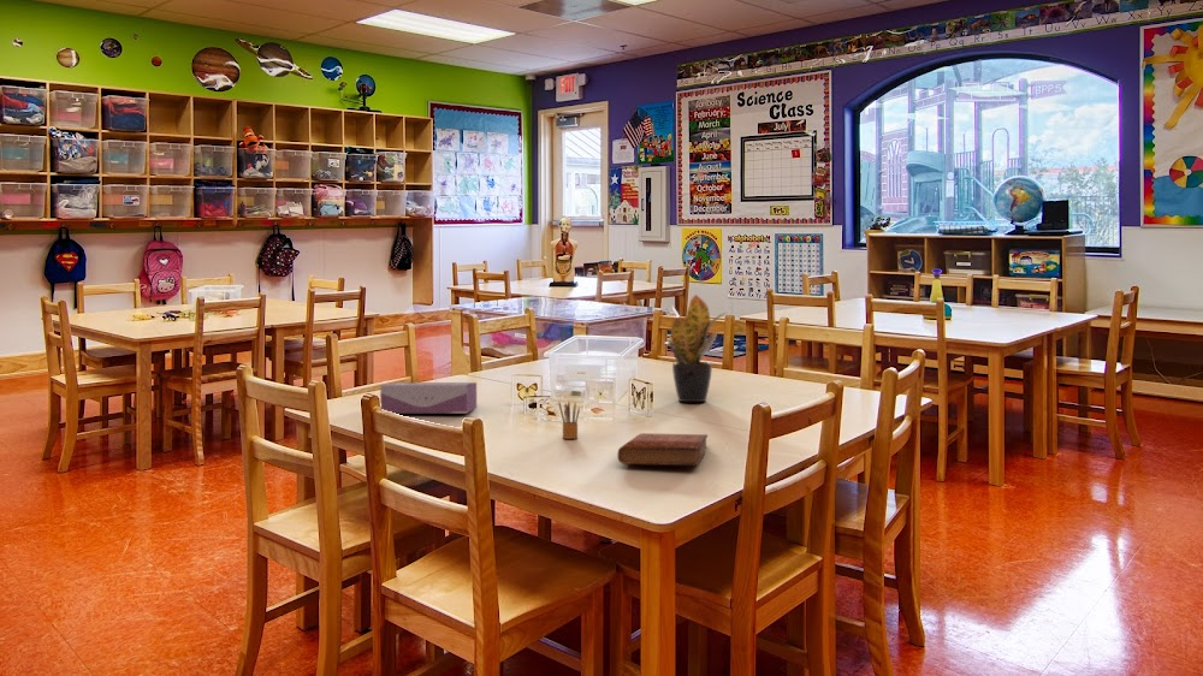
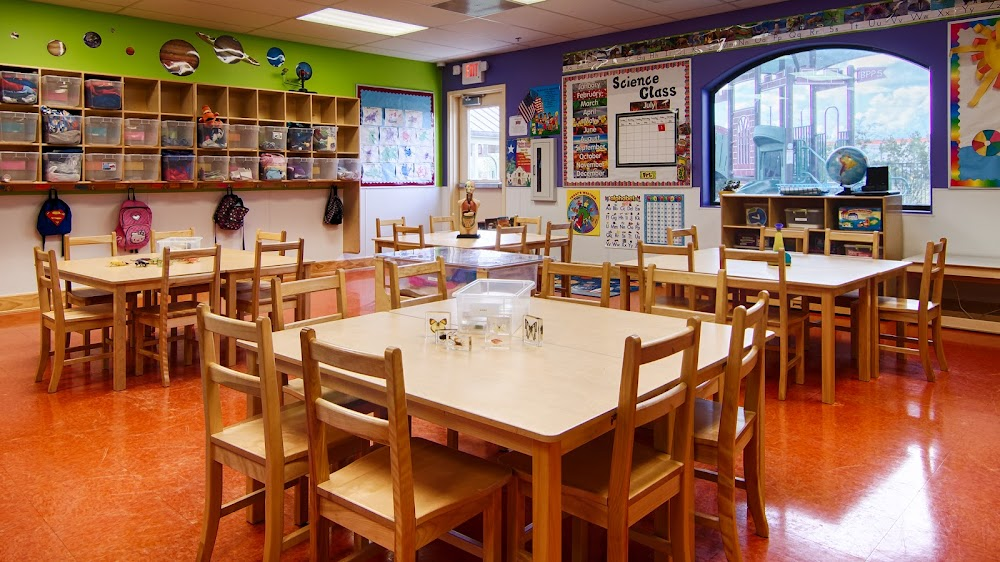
- bible (664, 447)
- tissue box (429, 396)
- pencil box (569, 419)
- potted plant (692, 345)
